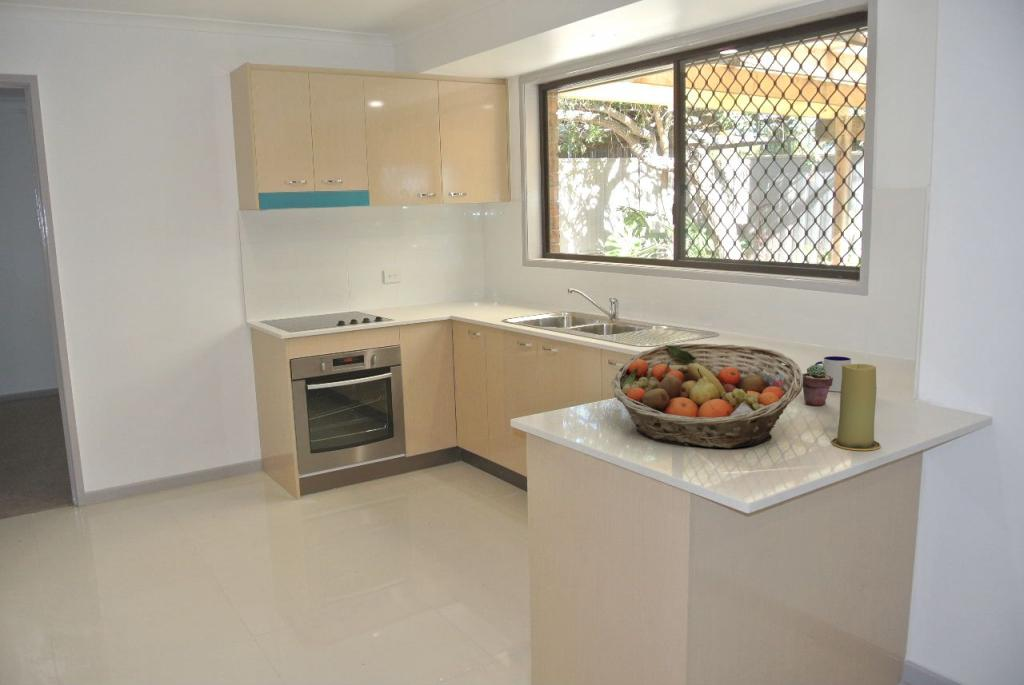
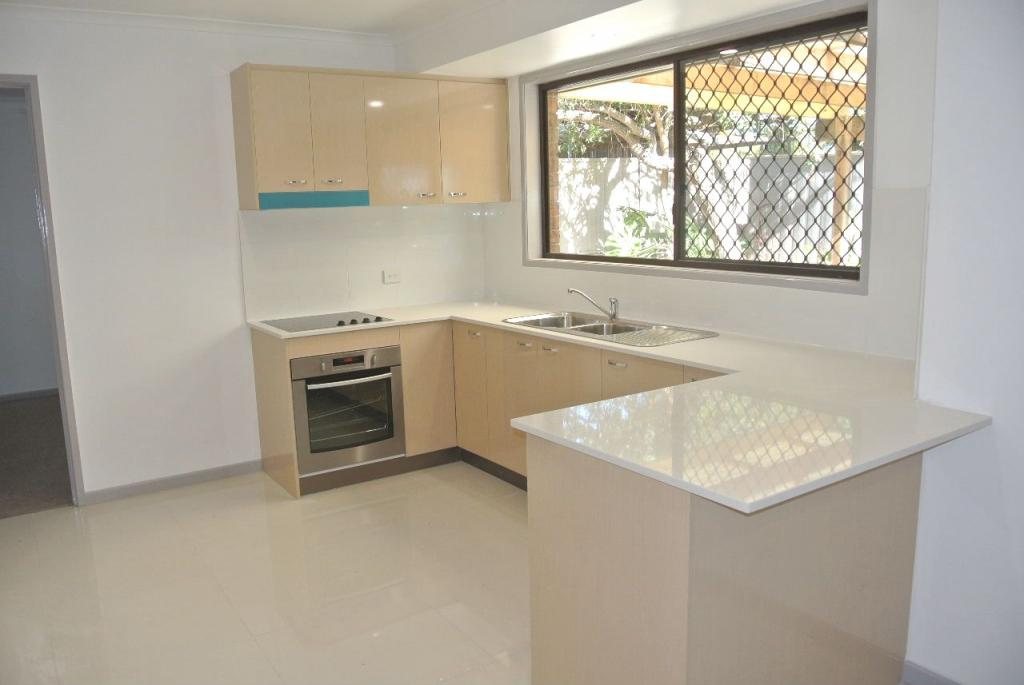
- potted succulent (816, 383)
- fruit basket (703, 392)
- mug (831, 373)
- candle (857, 404)
